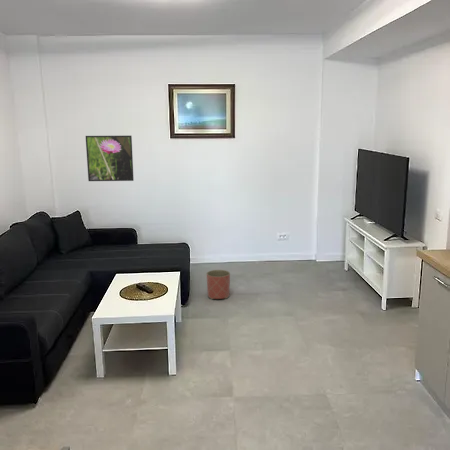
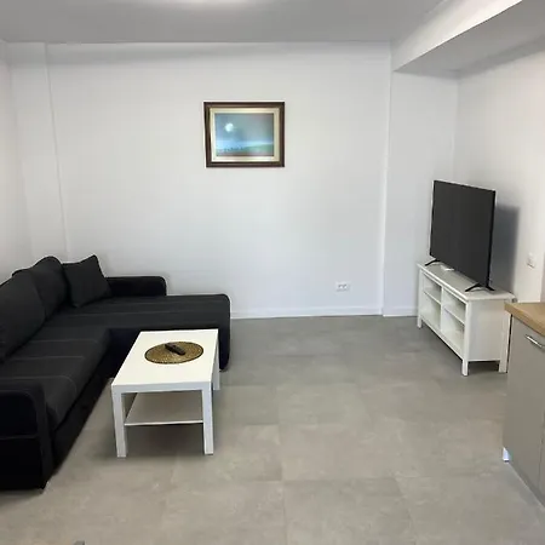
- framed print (109, 158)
- planter (218, 284)
